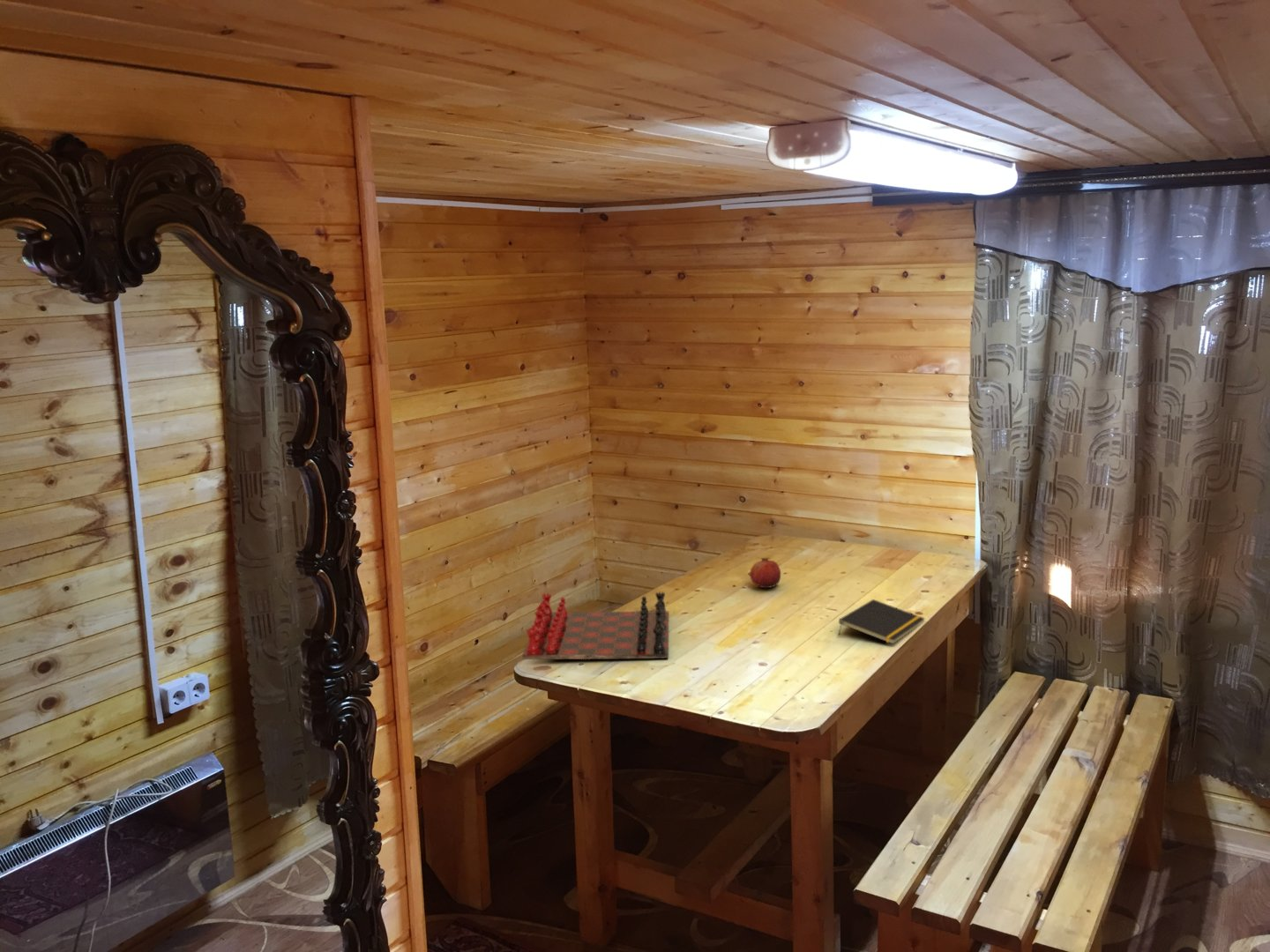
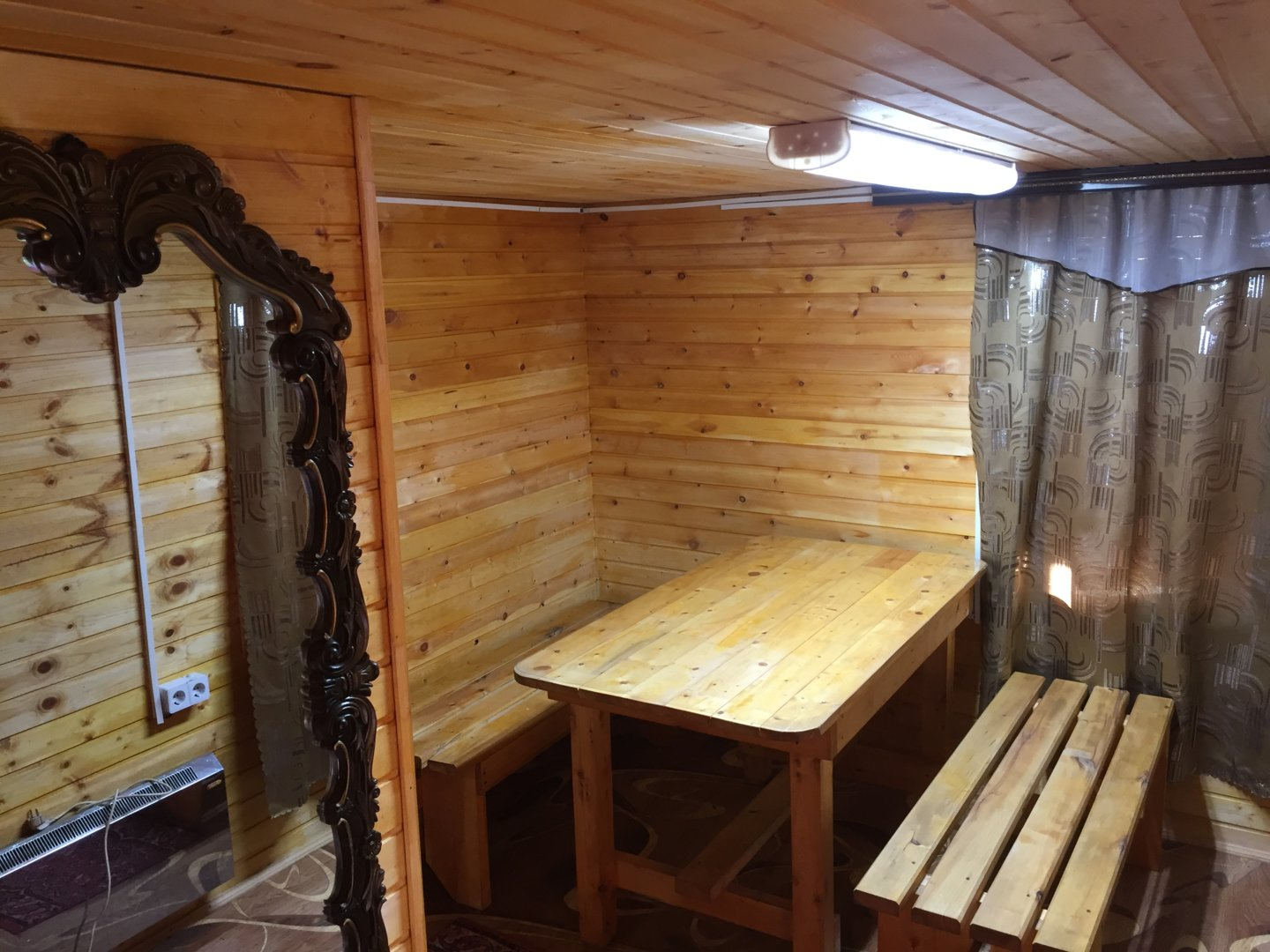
- chess set (599, 620)
- notepad (882, 621)
- fruit (766, 572)
